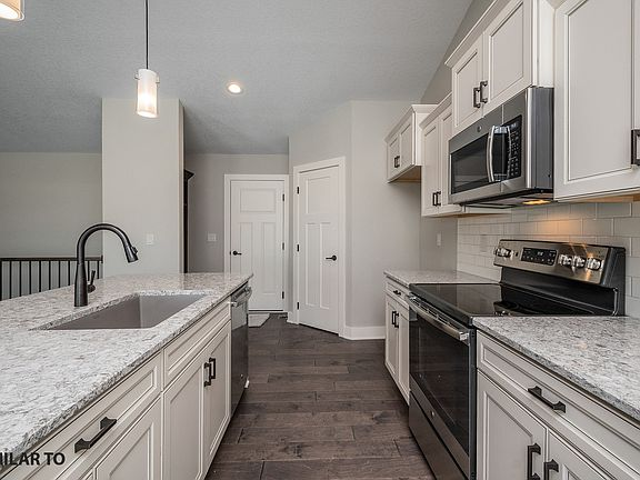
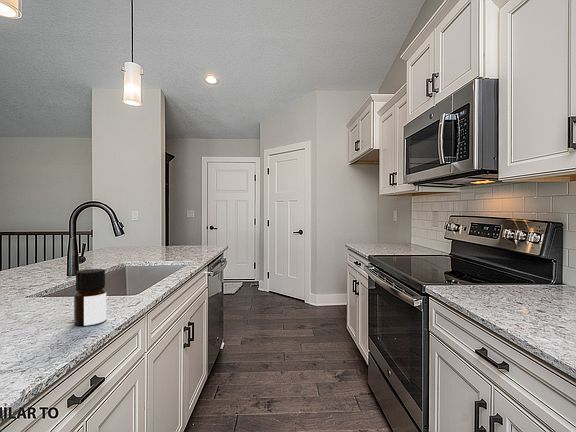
+ bottle (90, 295)
